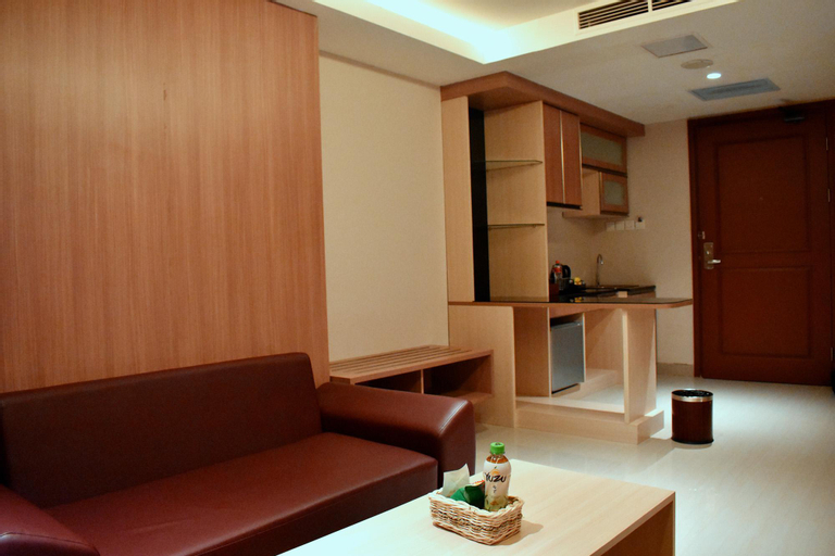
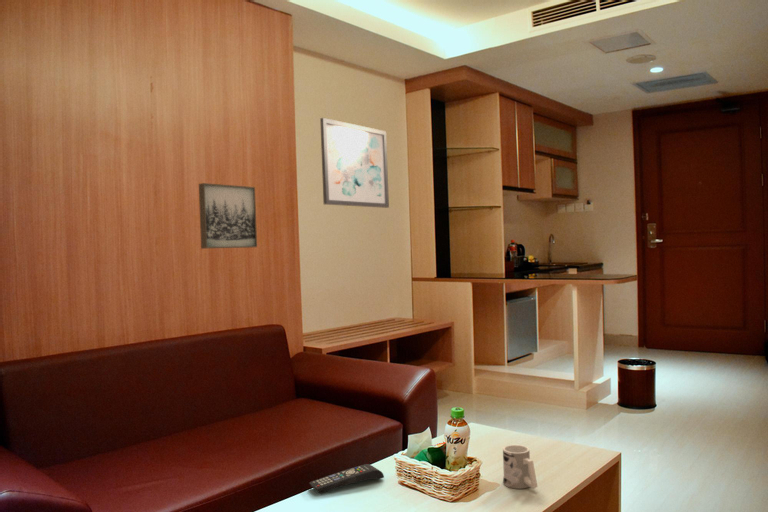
+ remote control (347, 478)
+ wall art (229, 216)
+ wall art (356, 165)
+ mug (520, 467)
